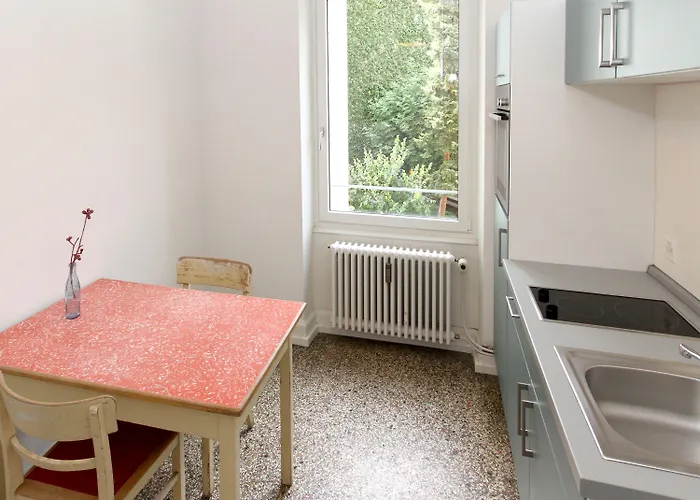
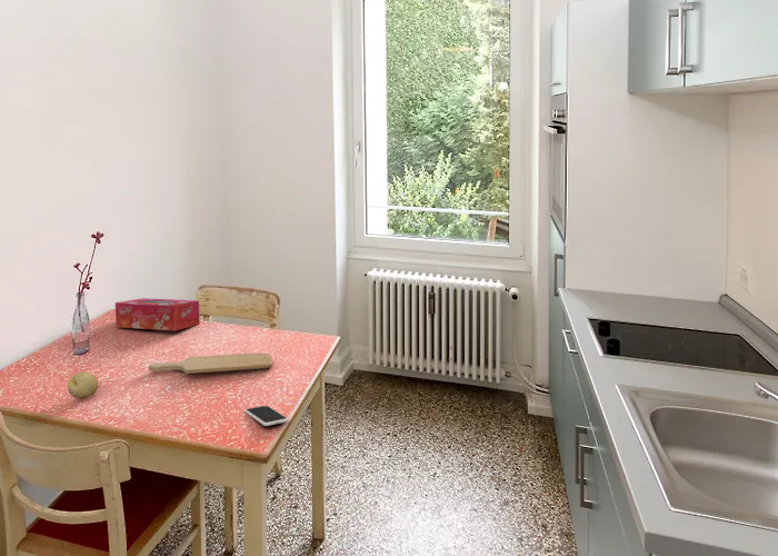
+ chopping board (211, 363)
+ smartphone (266, 415)
+ fruit (82, 385)
+ tissue box (158, 314)
